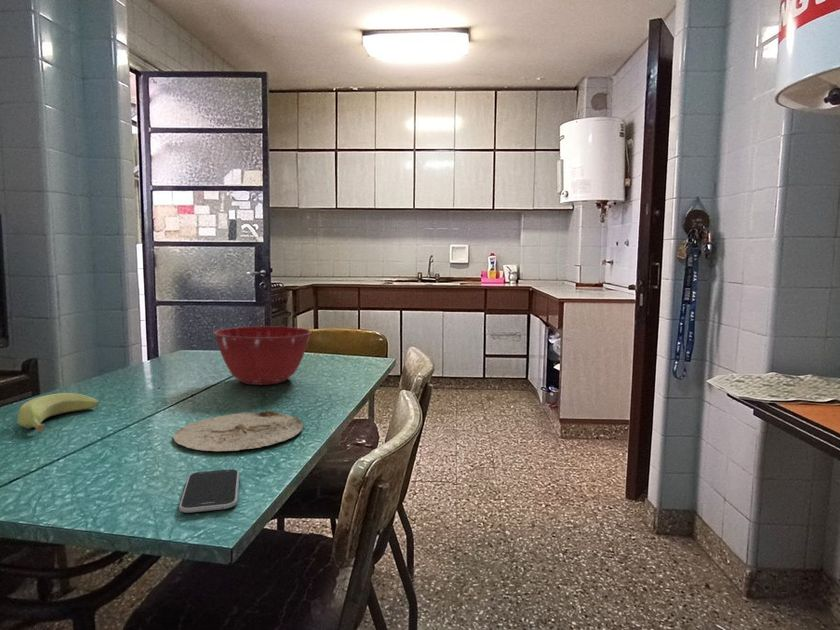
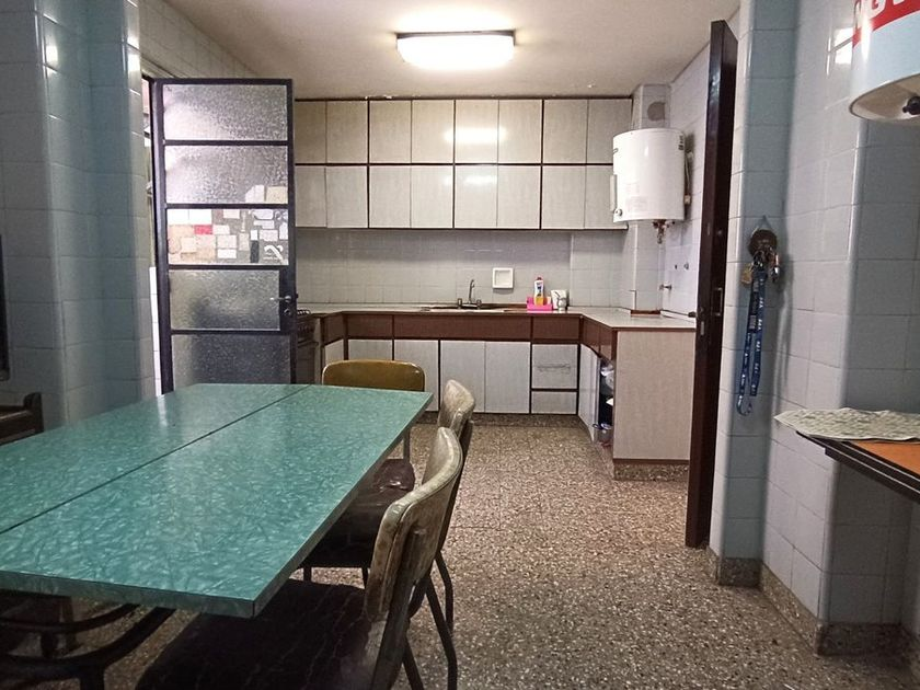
- banana (56, 409)
- smartphone (211, 489)
- mixing bowl (264, 355)
- plate (240, 427)
